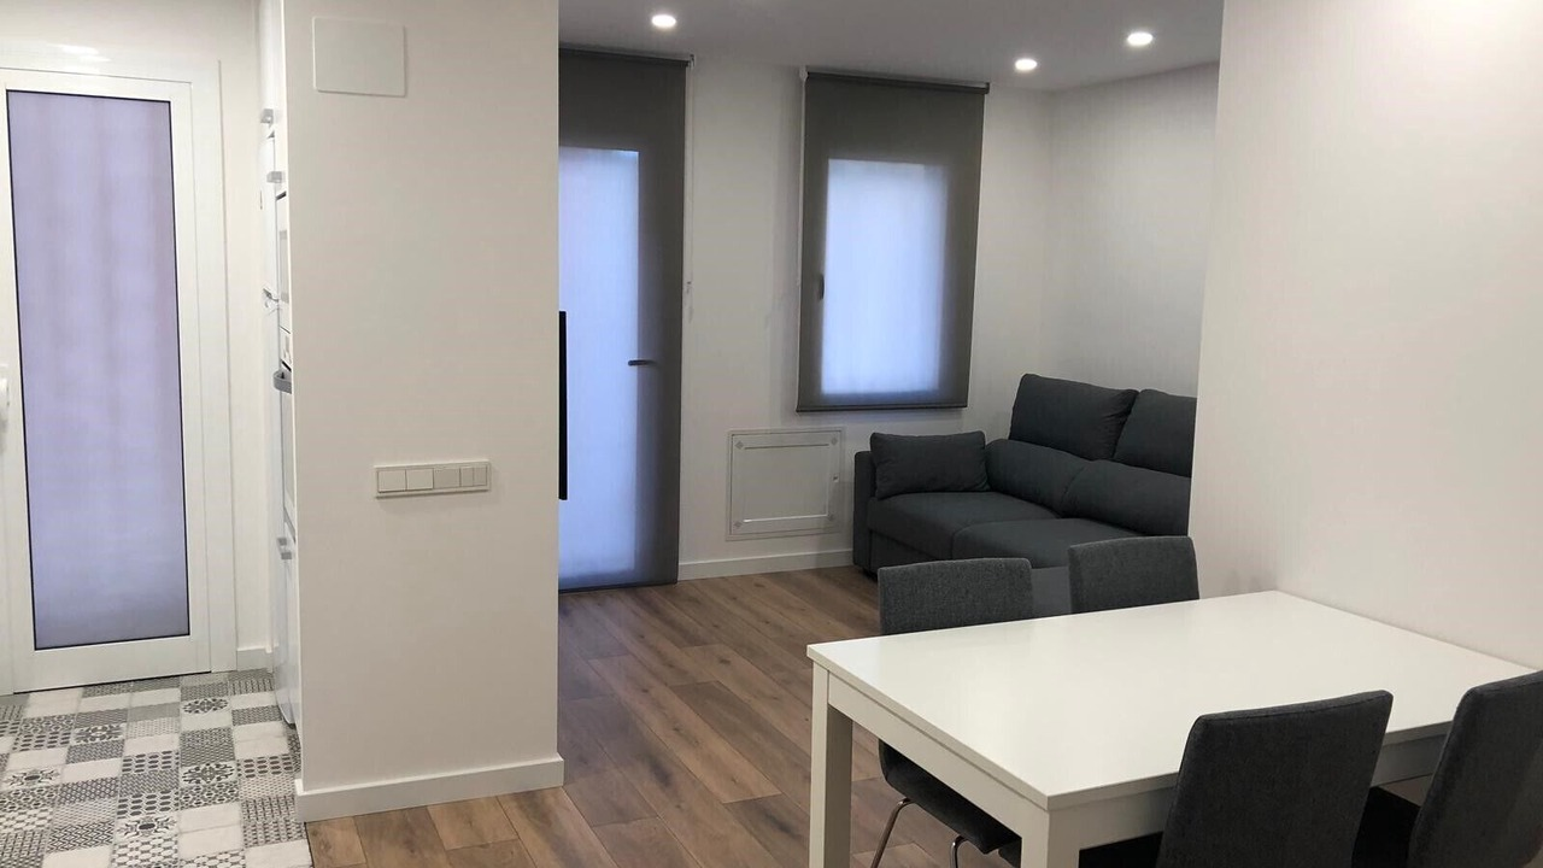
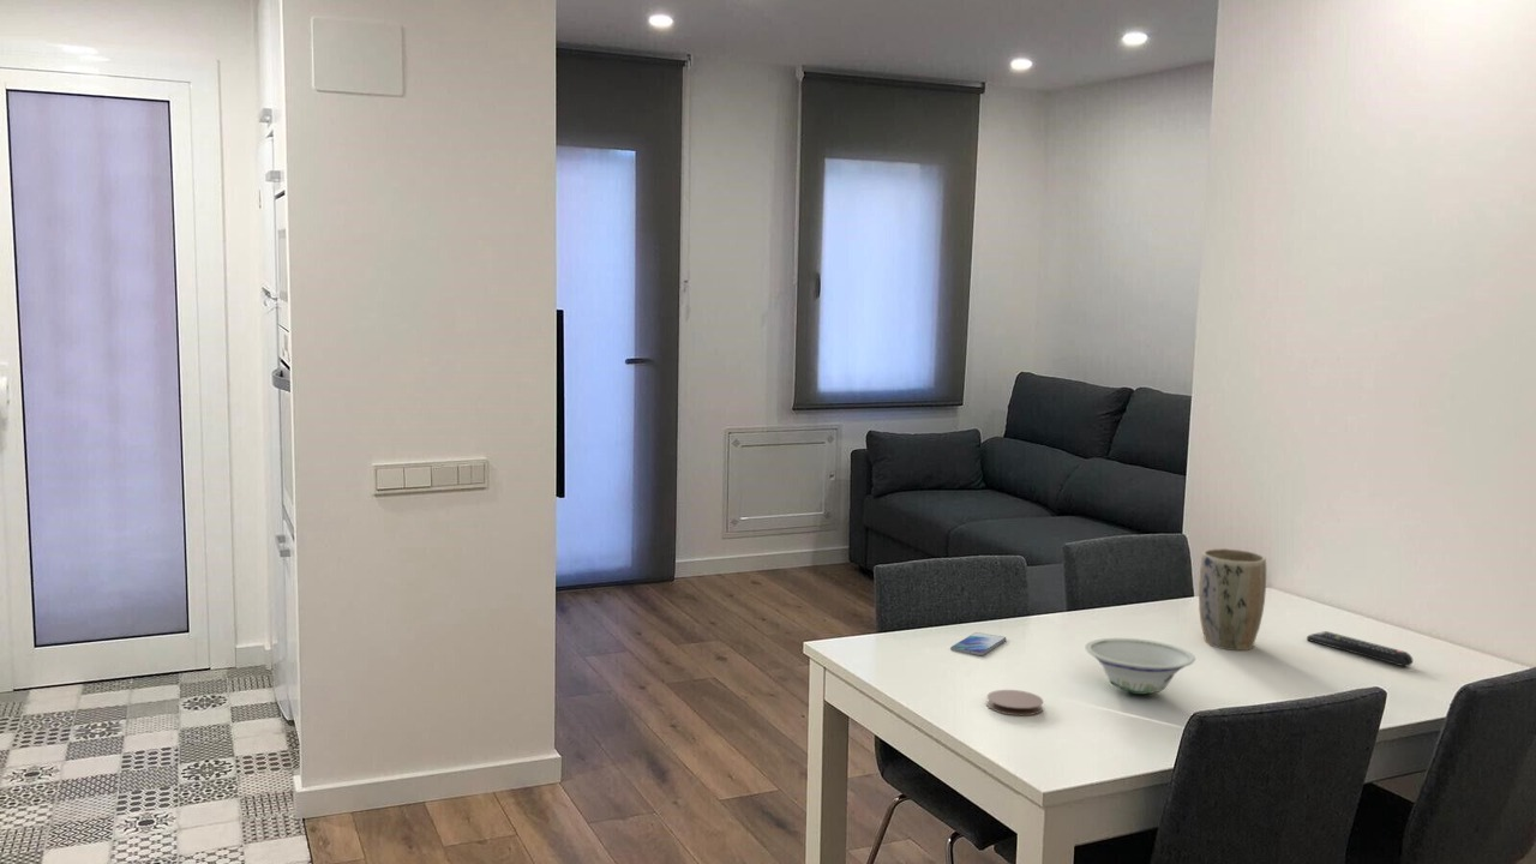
+ plant pot (1231, 600)
+ remote control (1357, 647)
+ smartphone (978, 643)
+ bowl (1138, 671)
+ coaster (1014, 702)
